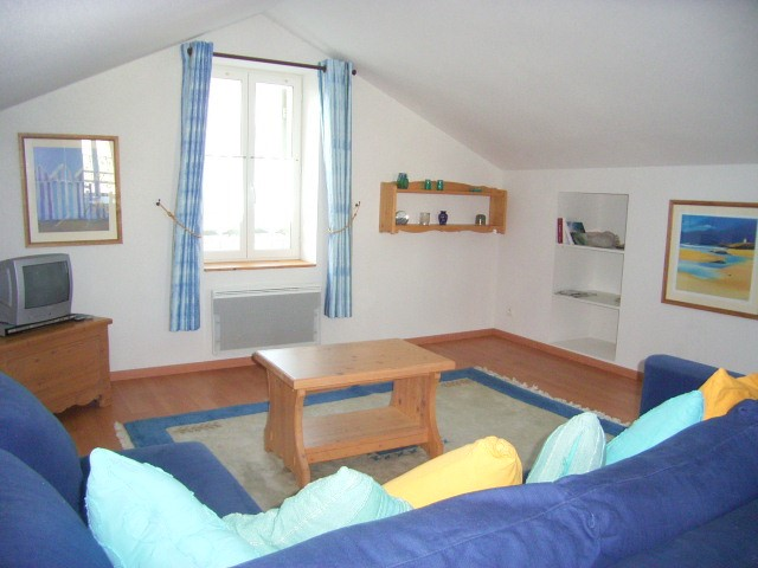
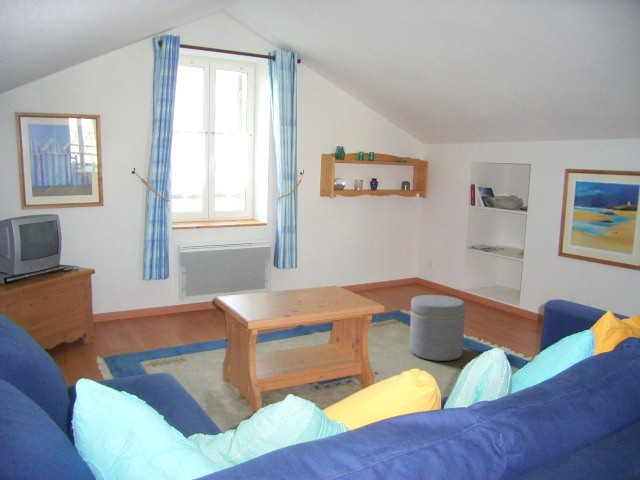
+ ottoman (436, 326)
